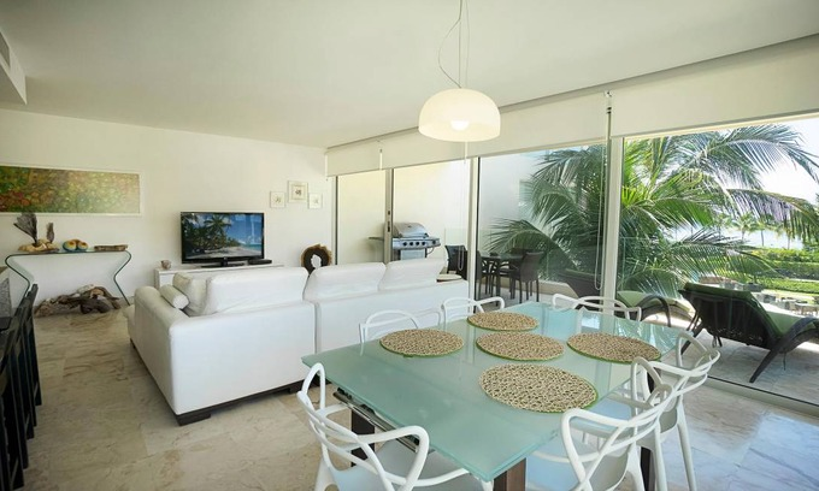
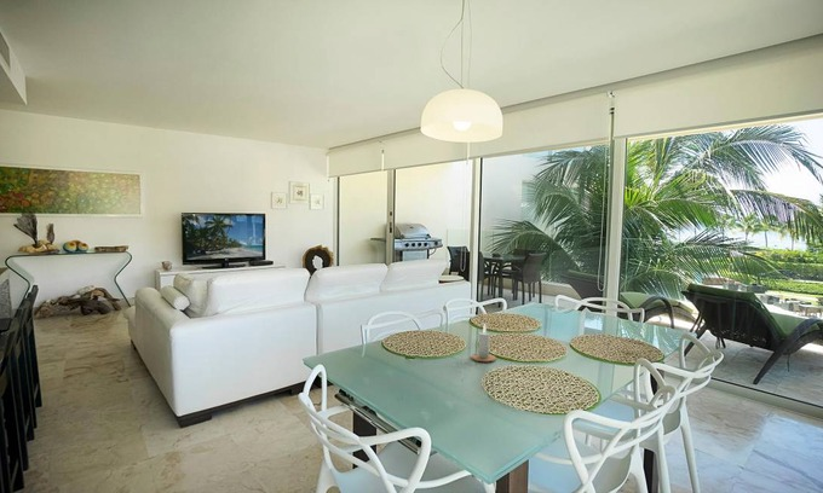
+ candle (483, 340)
